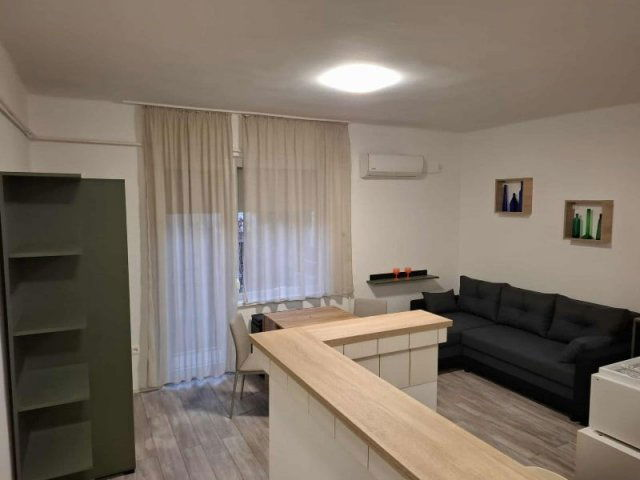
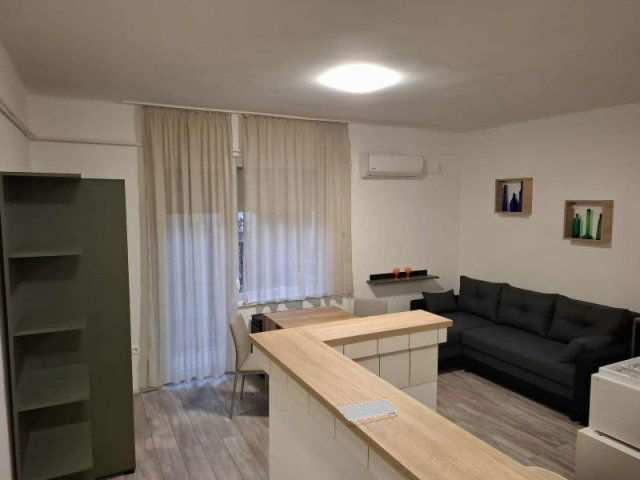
+ smartphone (368, 409)
